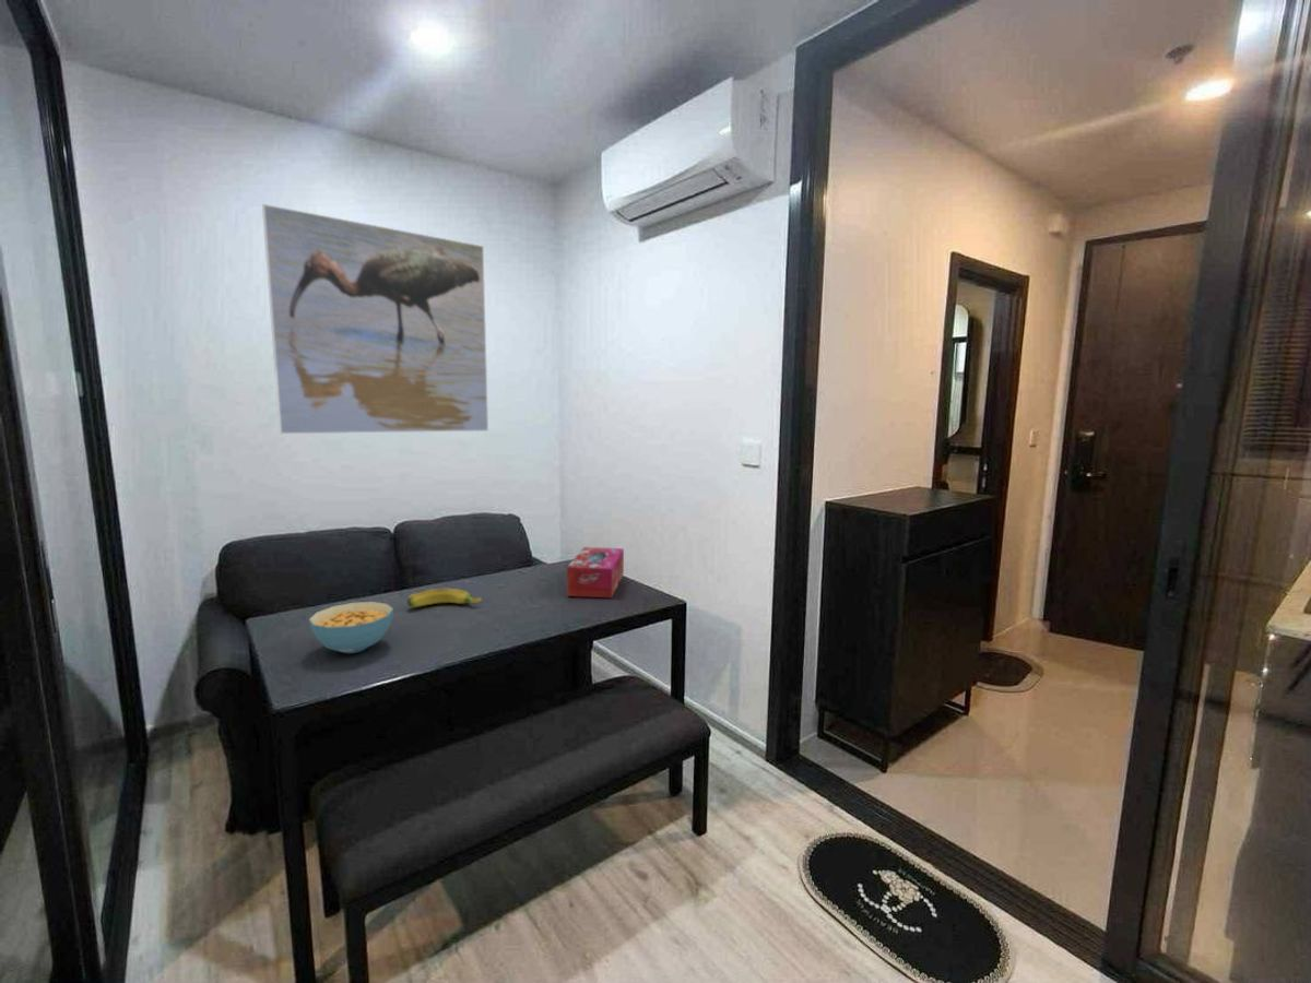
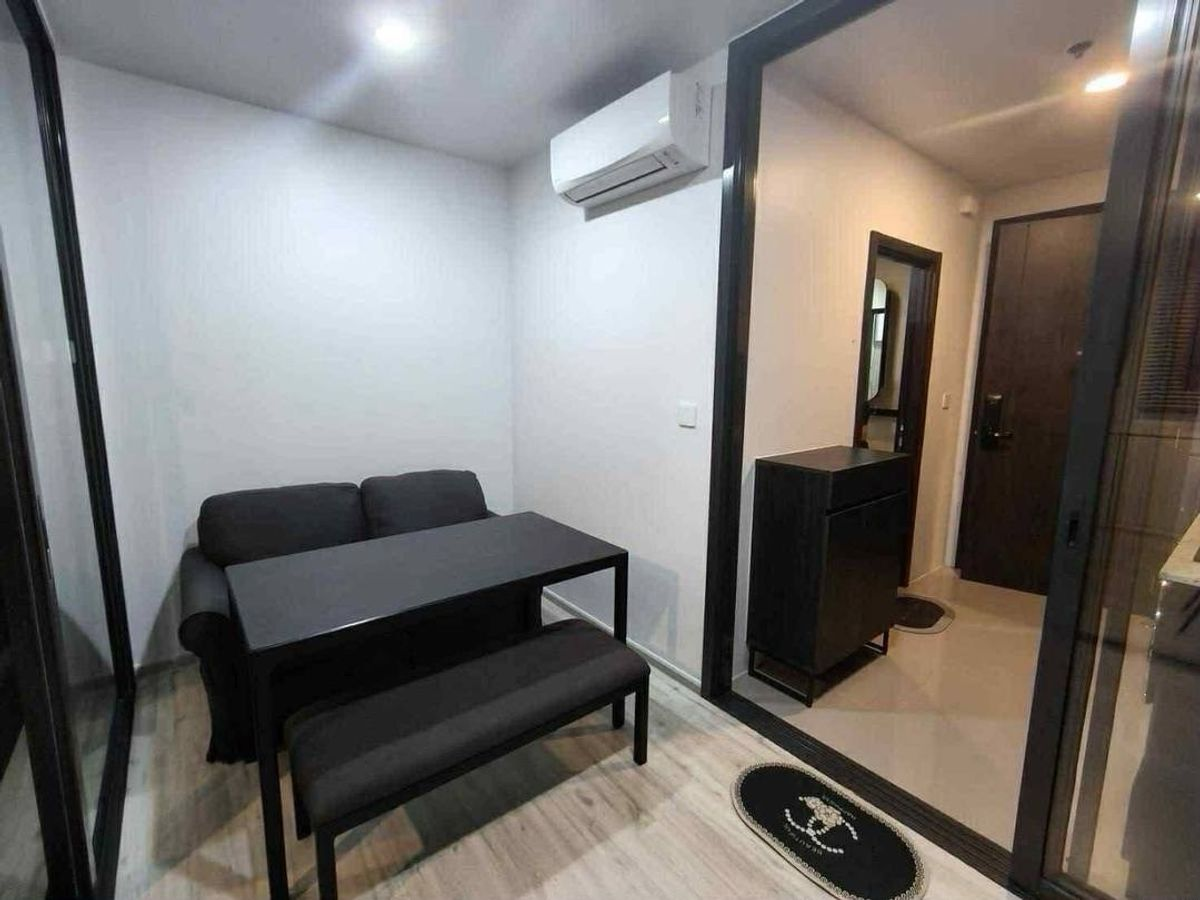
- cereal bowl (353, 631)
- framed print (389, 332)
- banana (442, 600)
- tissue box (597, 570)
